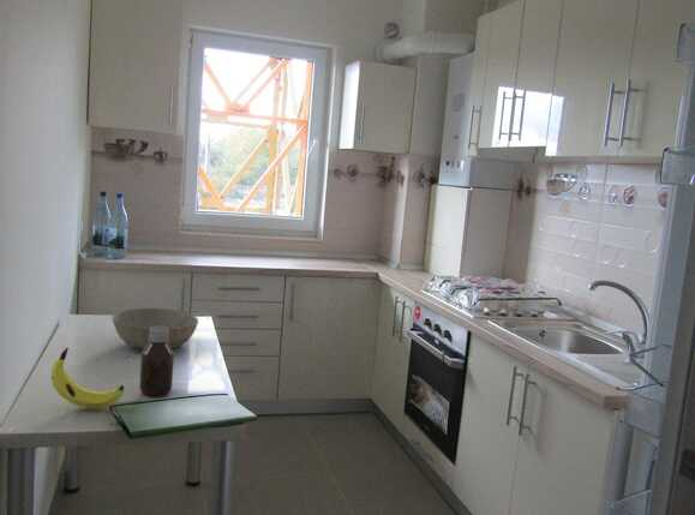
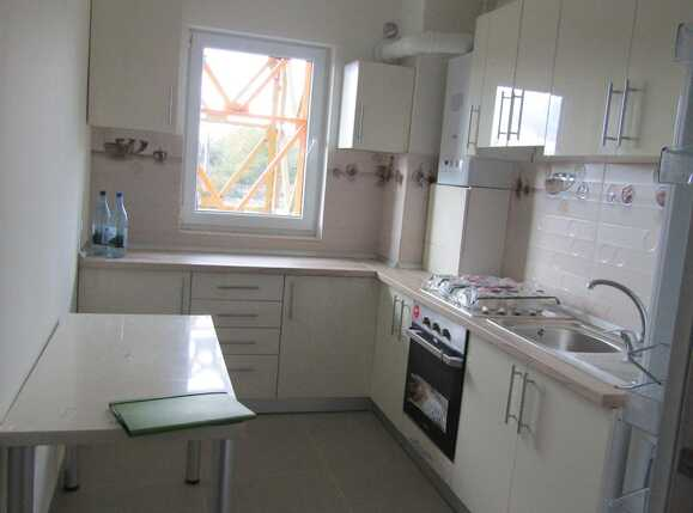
- banana (83, 388)
- bowl (155, 325)
- bottle (157, 360)
